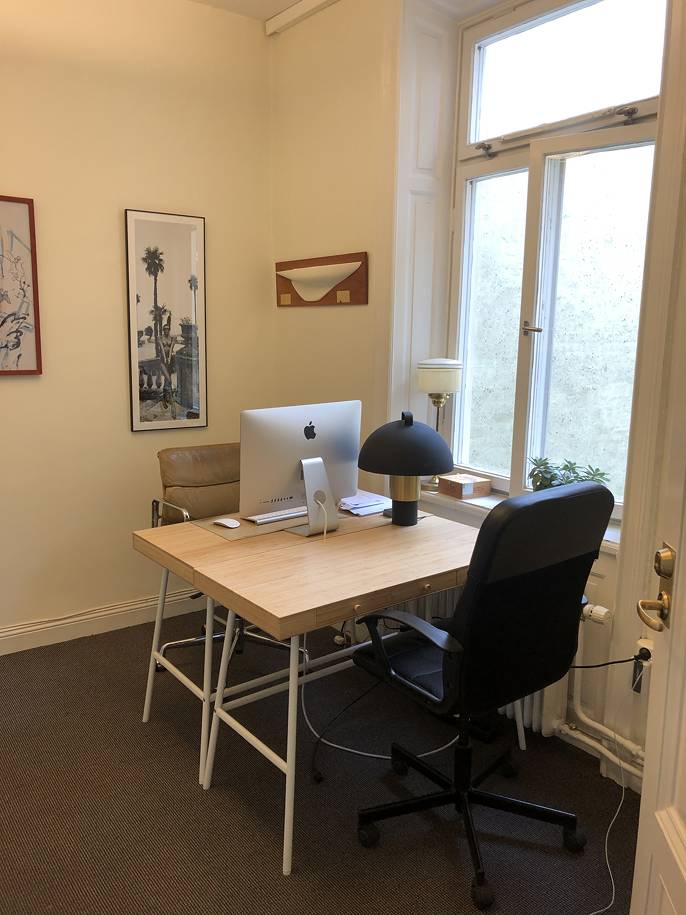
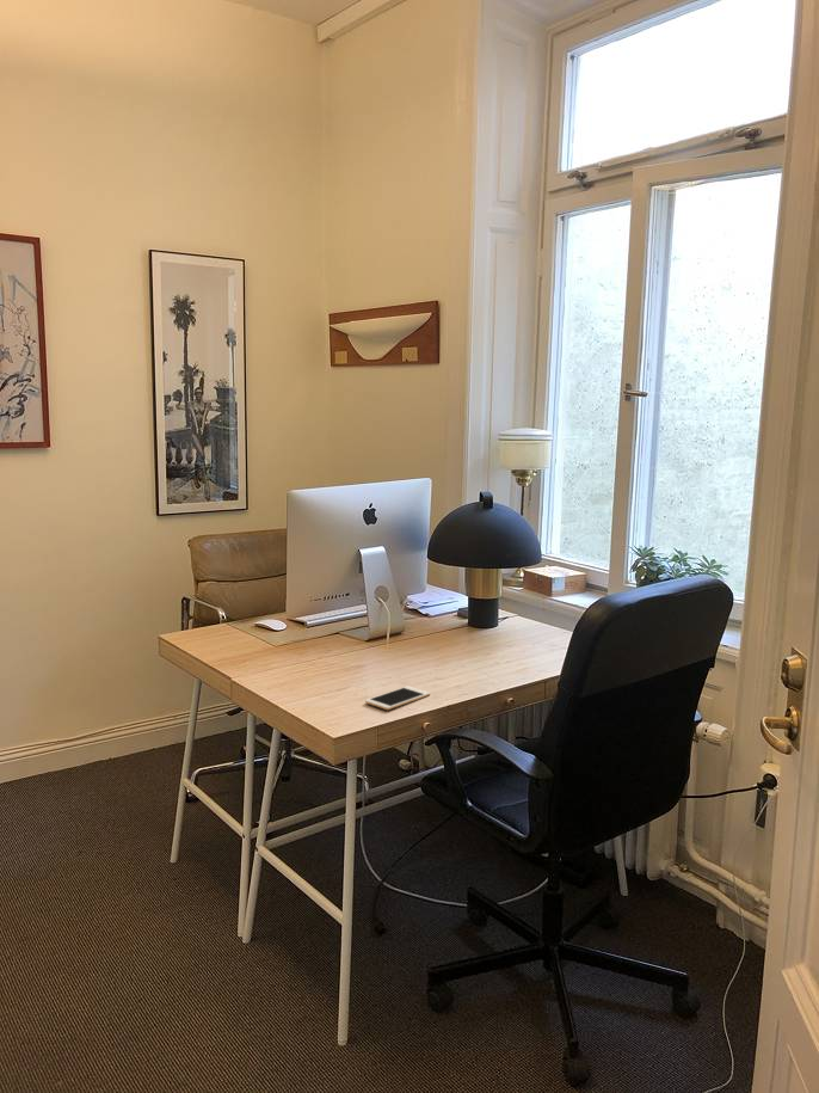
+ cell phone (398, 696)
